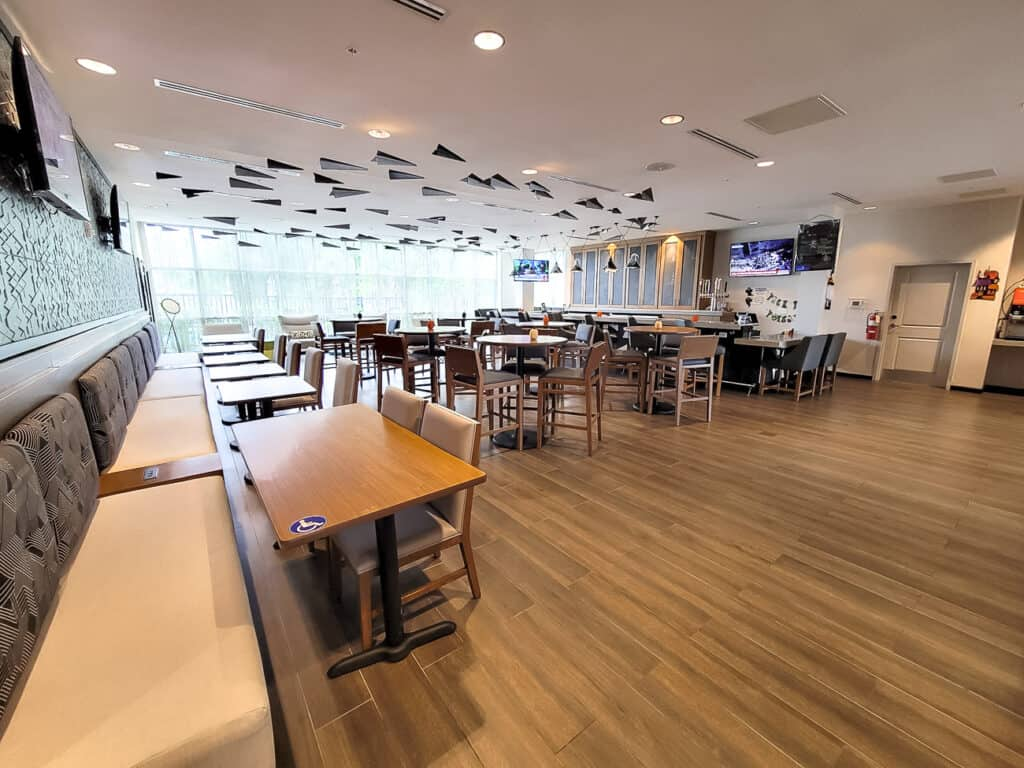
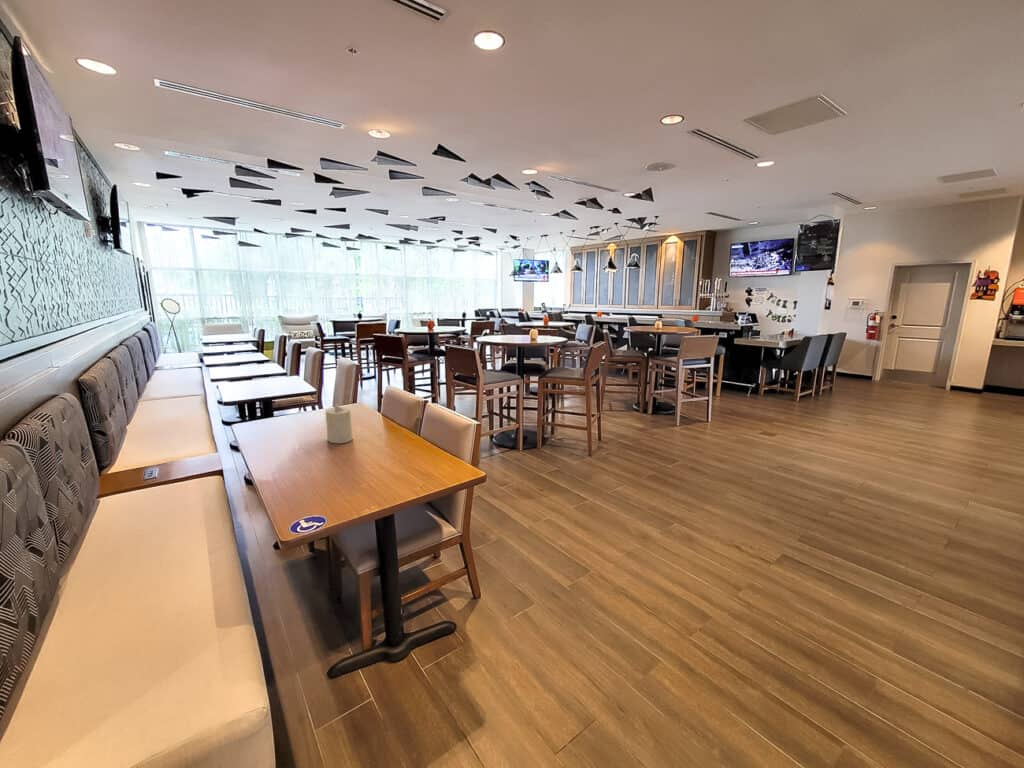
+ candle (339, 422)
